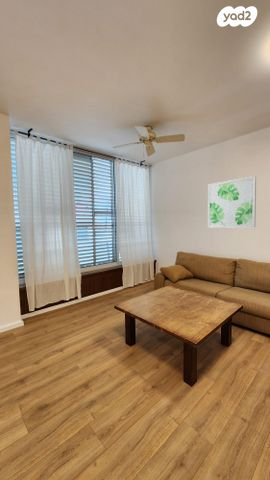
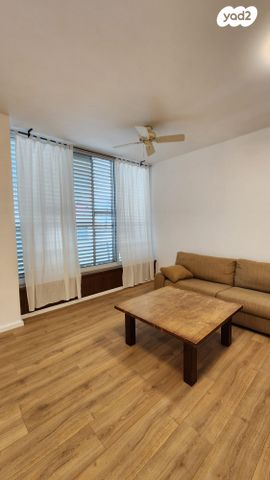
- wall art (229, 204)
